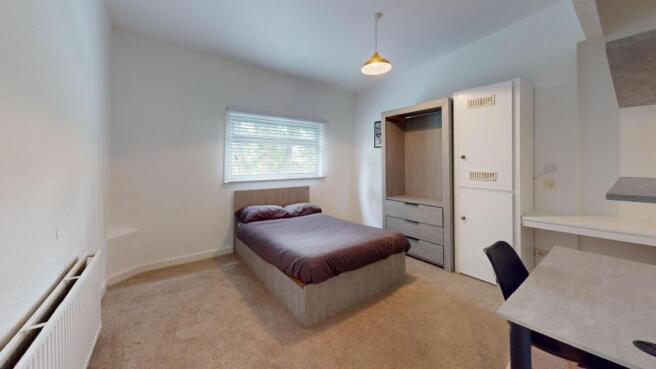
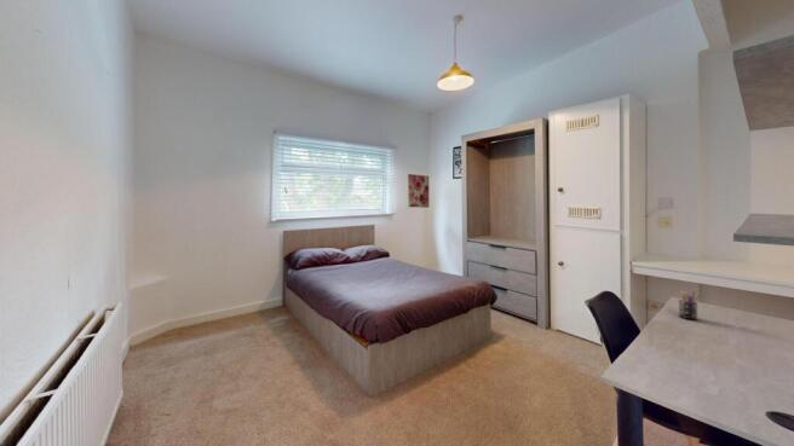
+ wall art (418, 191)
+ pen holder (690, 303)
